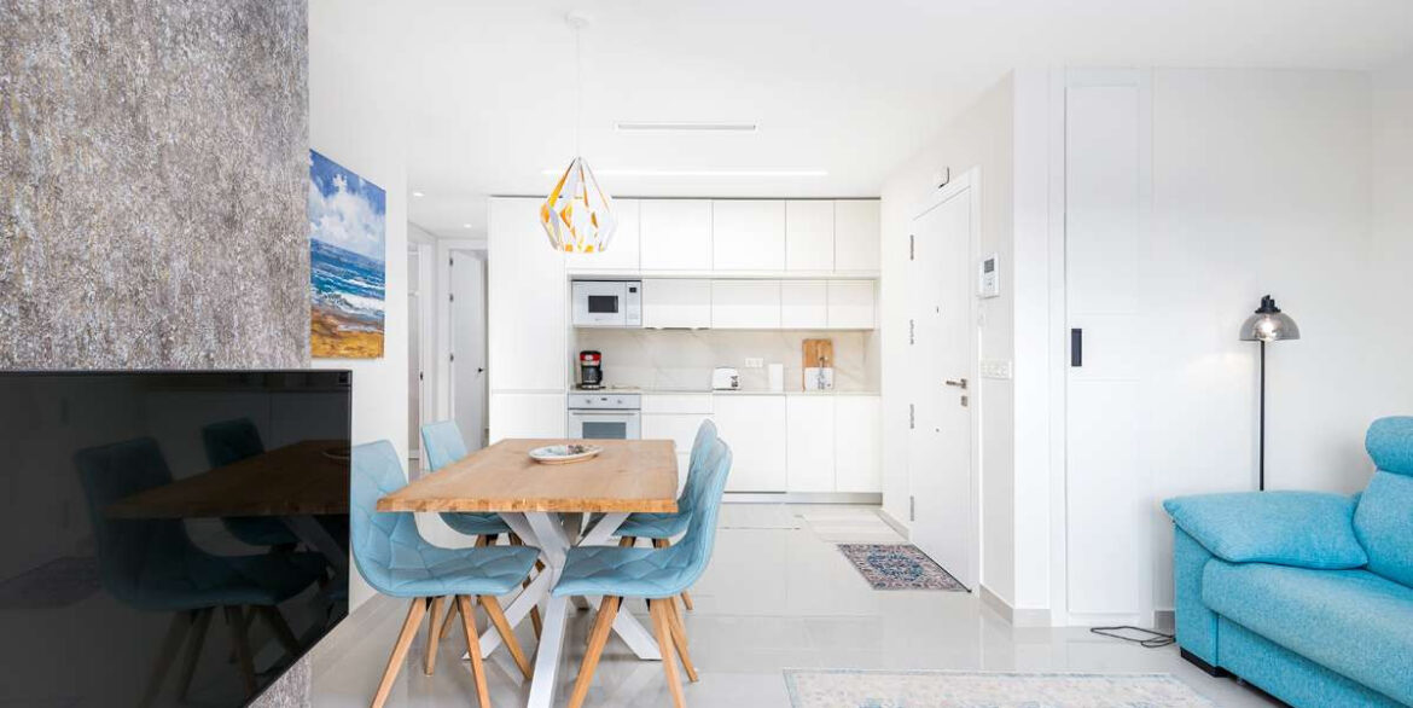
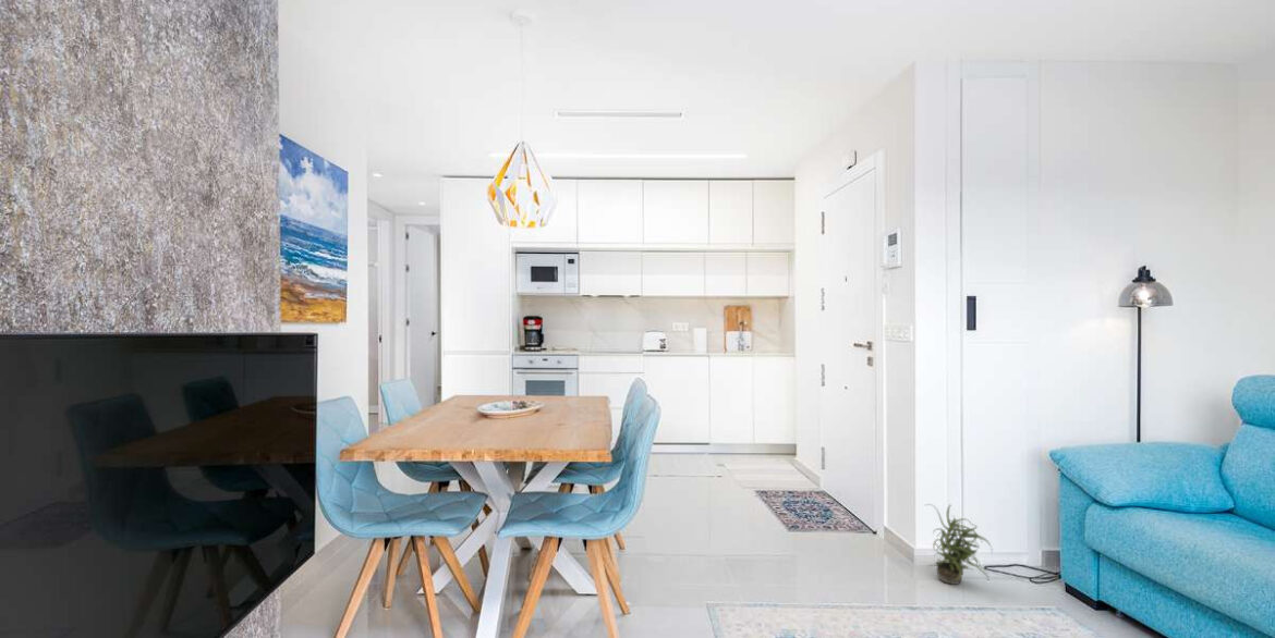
+ potted plant (955, 543)
